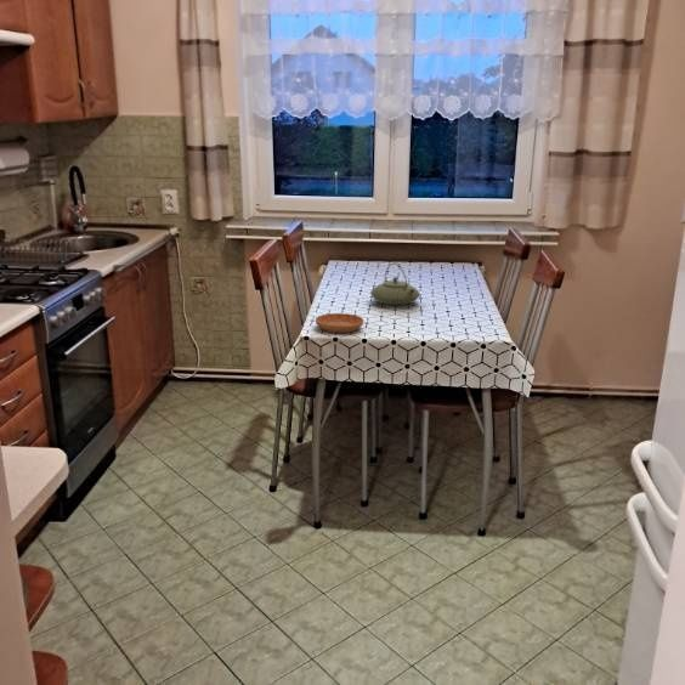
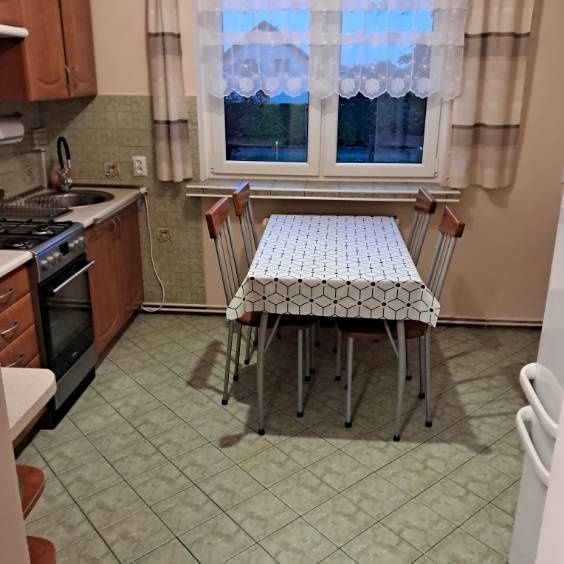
- teapot (397, 283)
- saucer (339, 323)
